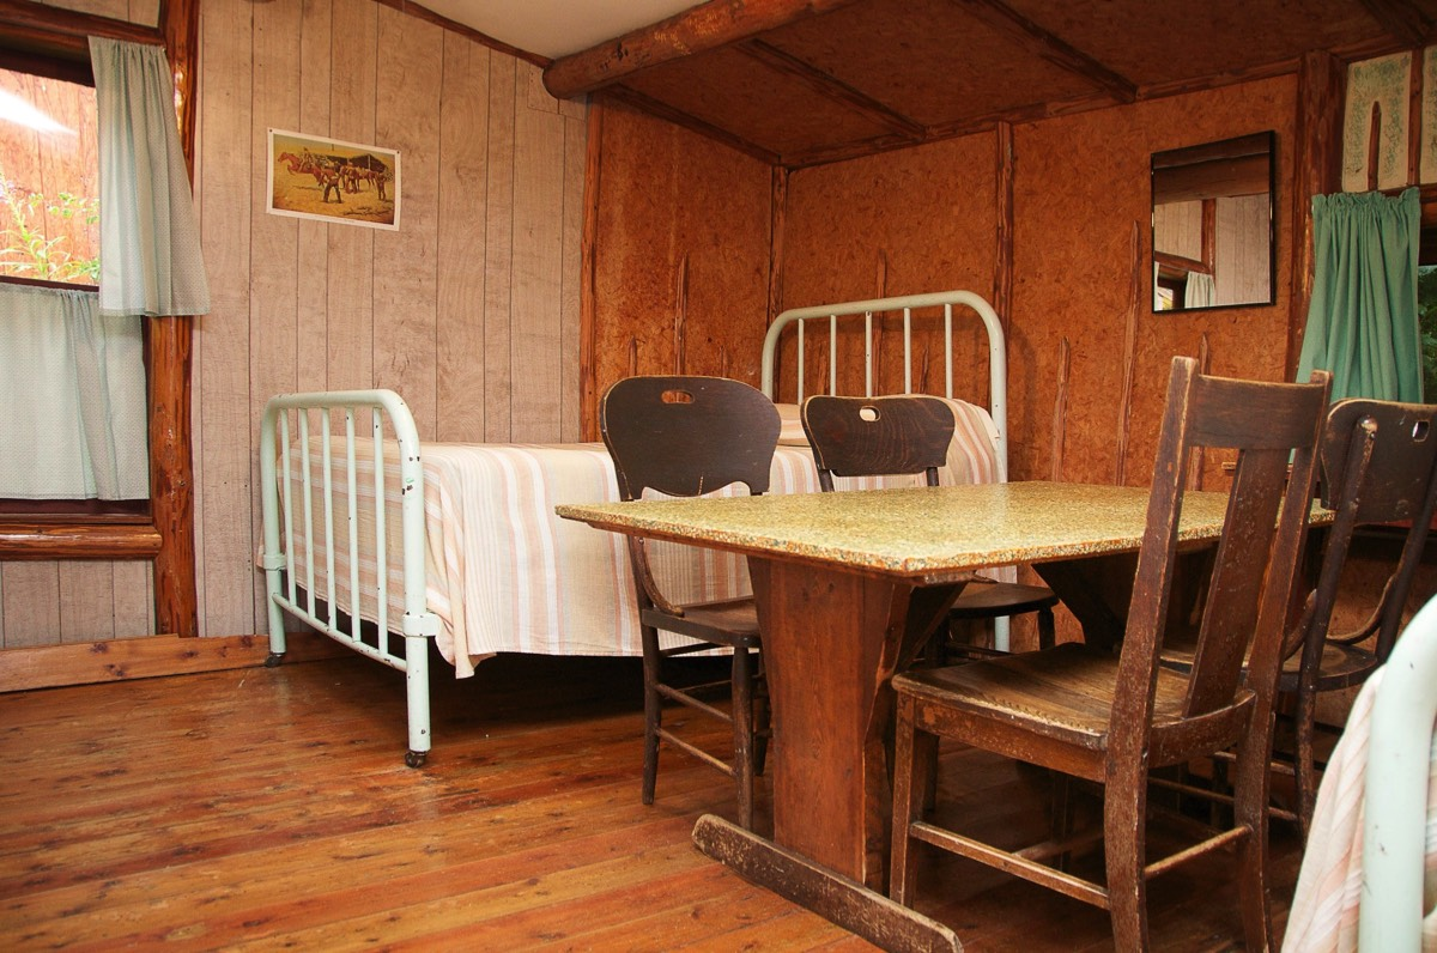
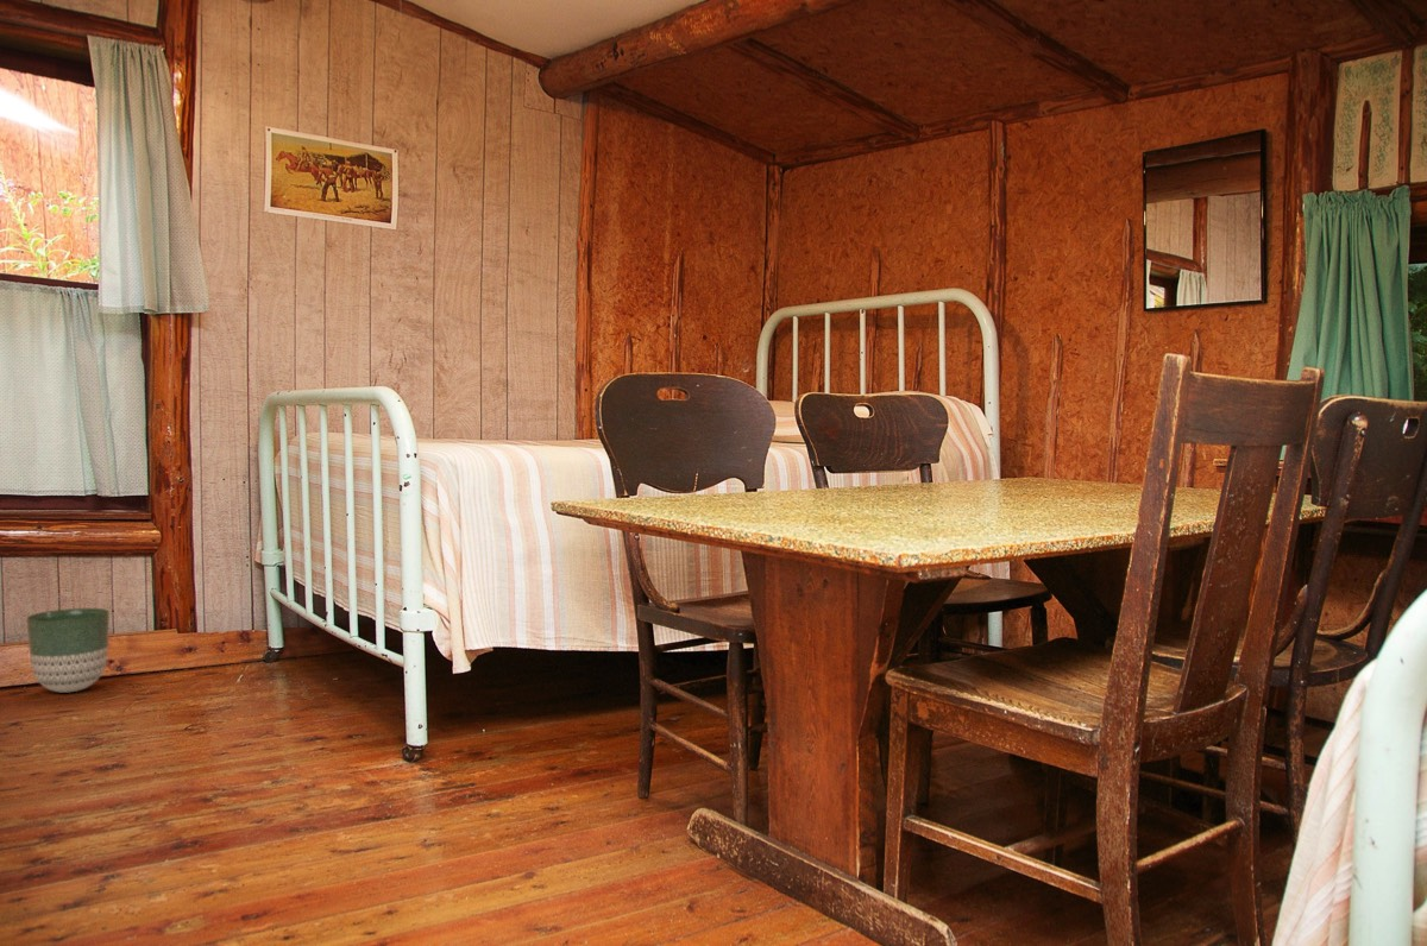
+ planter (69, 652)
